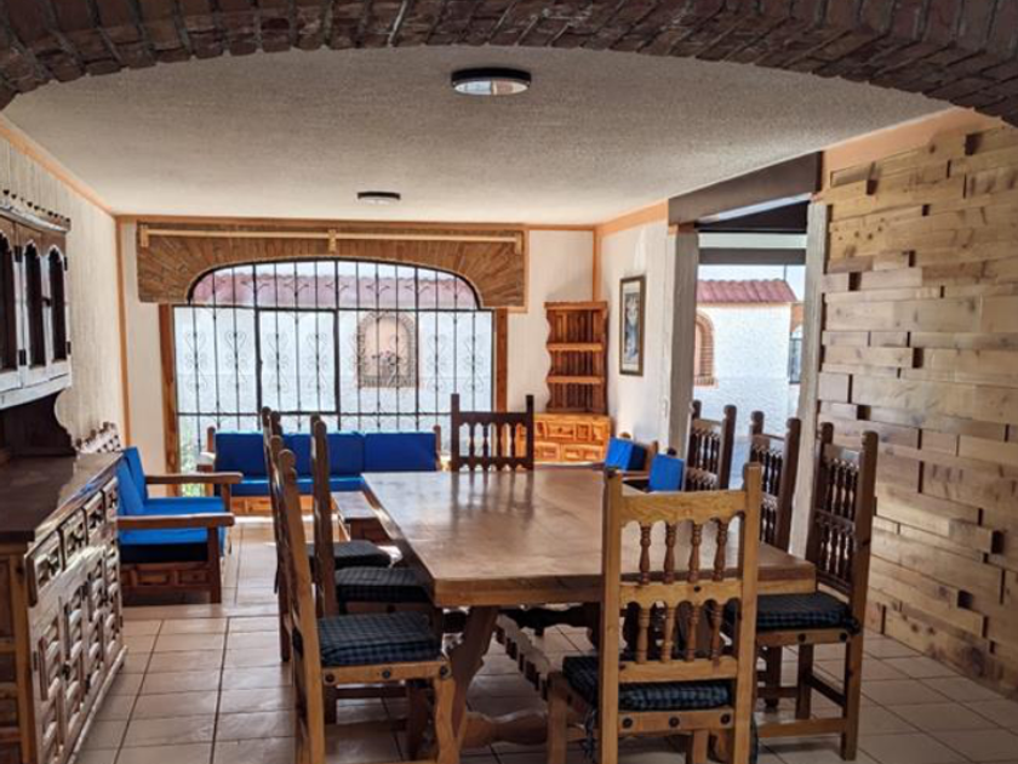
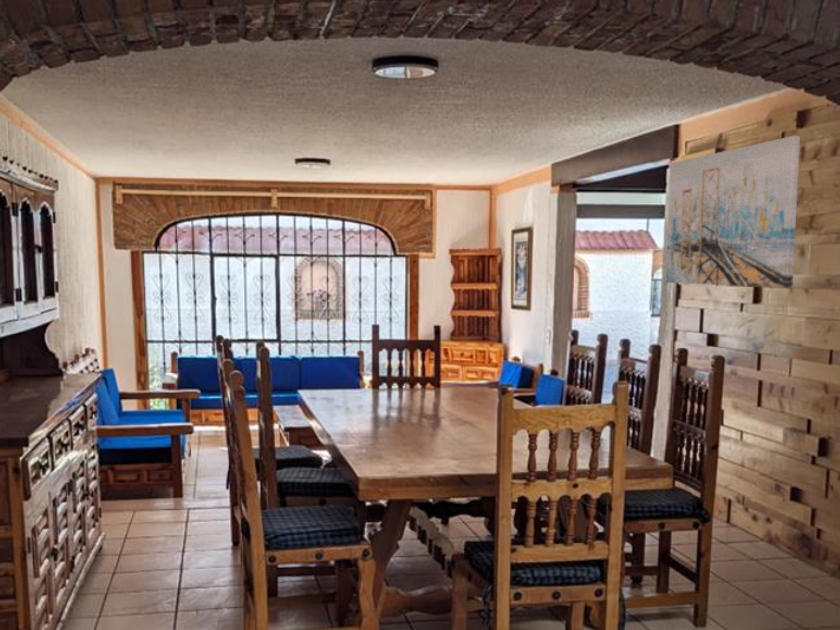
+ wall art (724, 218)
